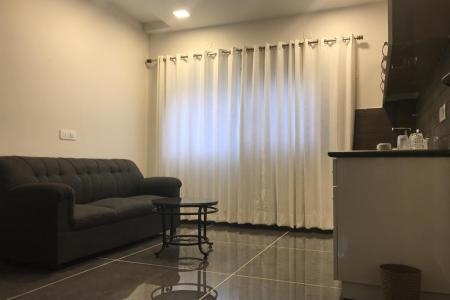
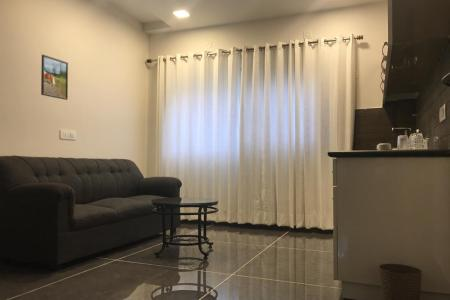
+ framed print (55, 78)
